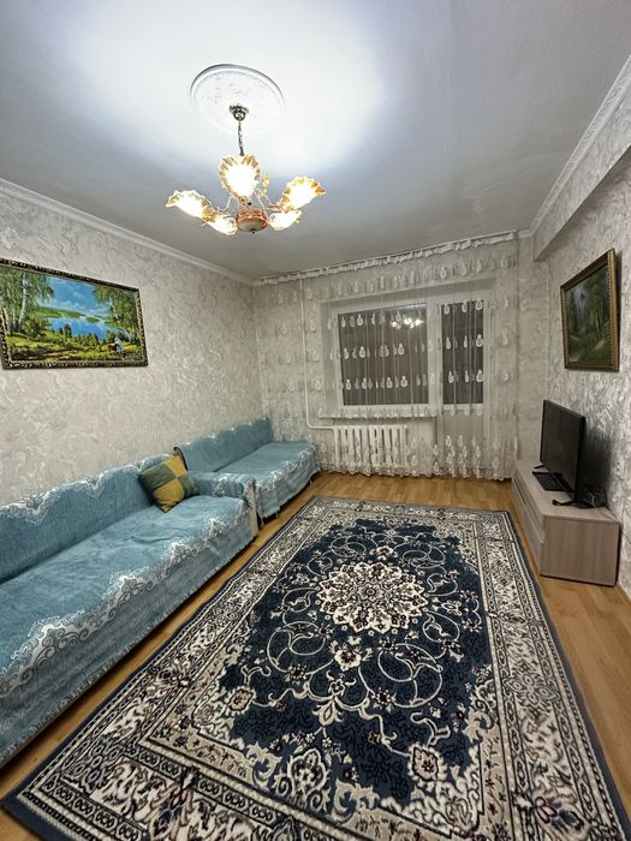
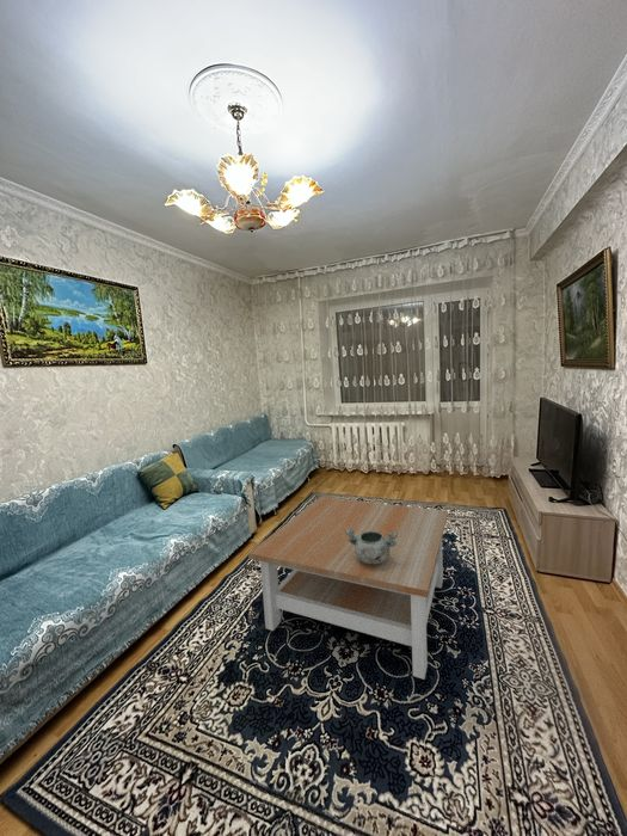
+ coffee table (359, 566)
+ decorative bowl (370, 545)
